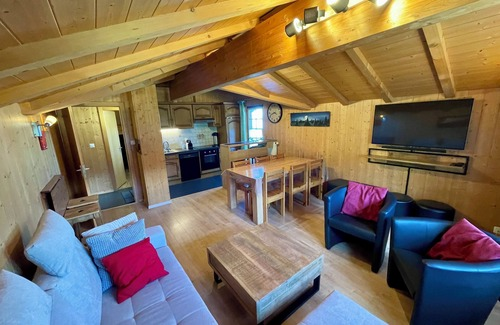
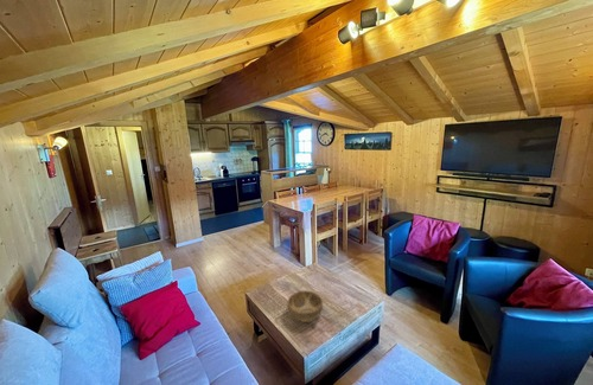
+ decorative bowl (305, 308)
